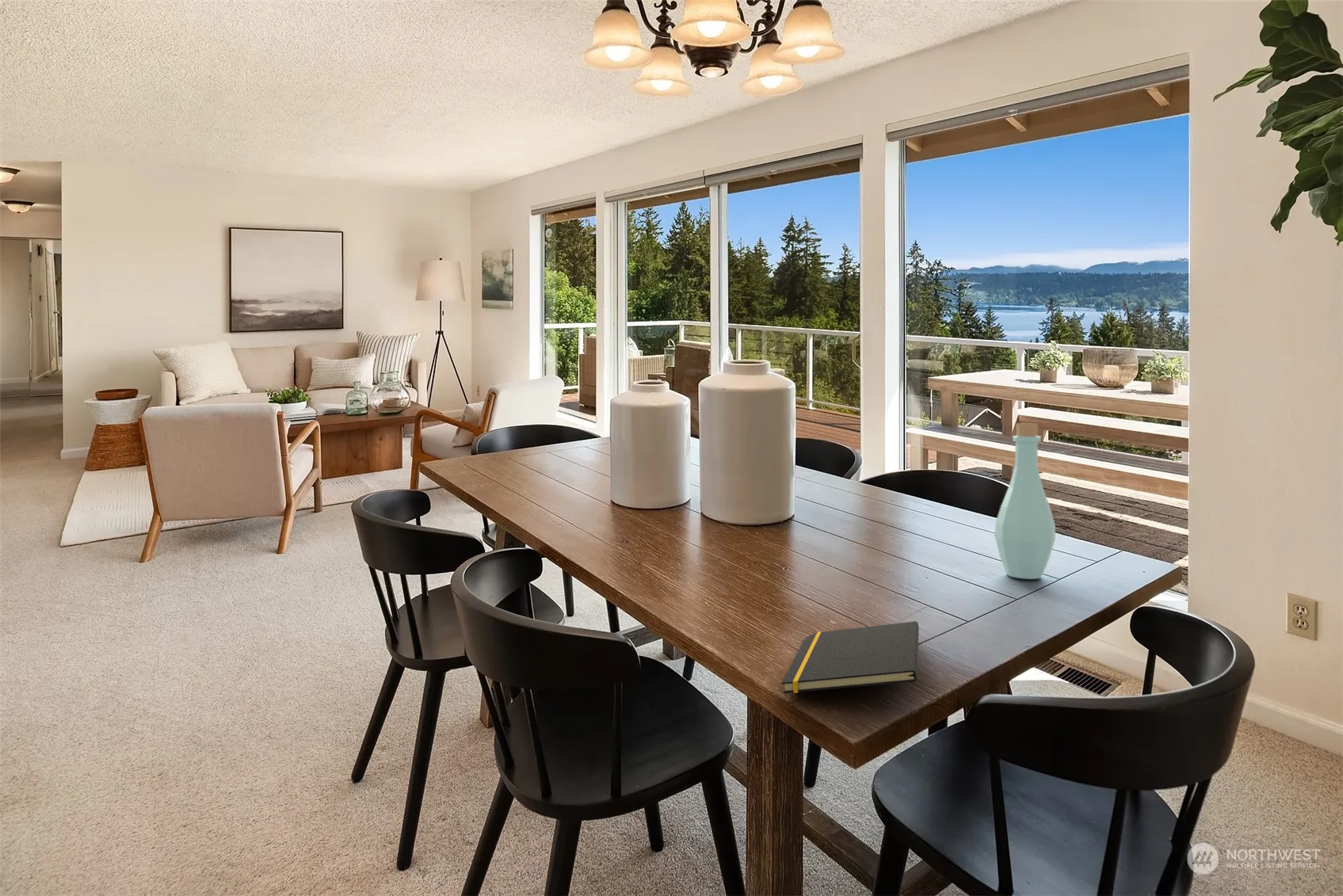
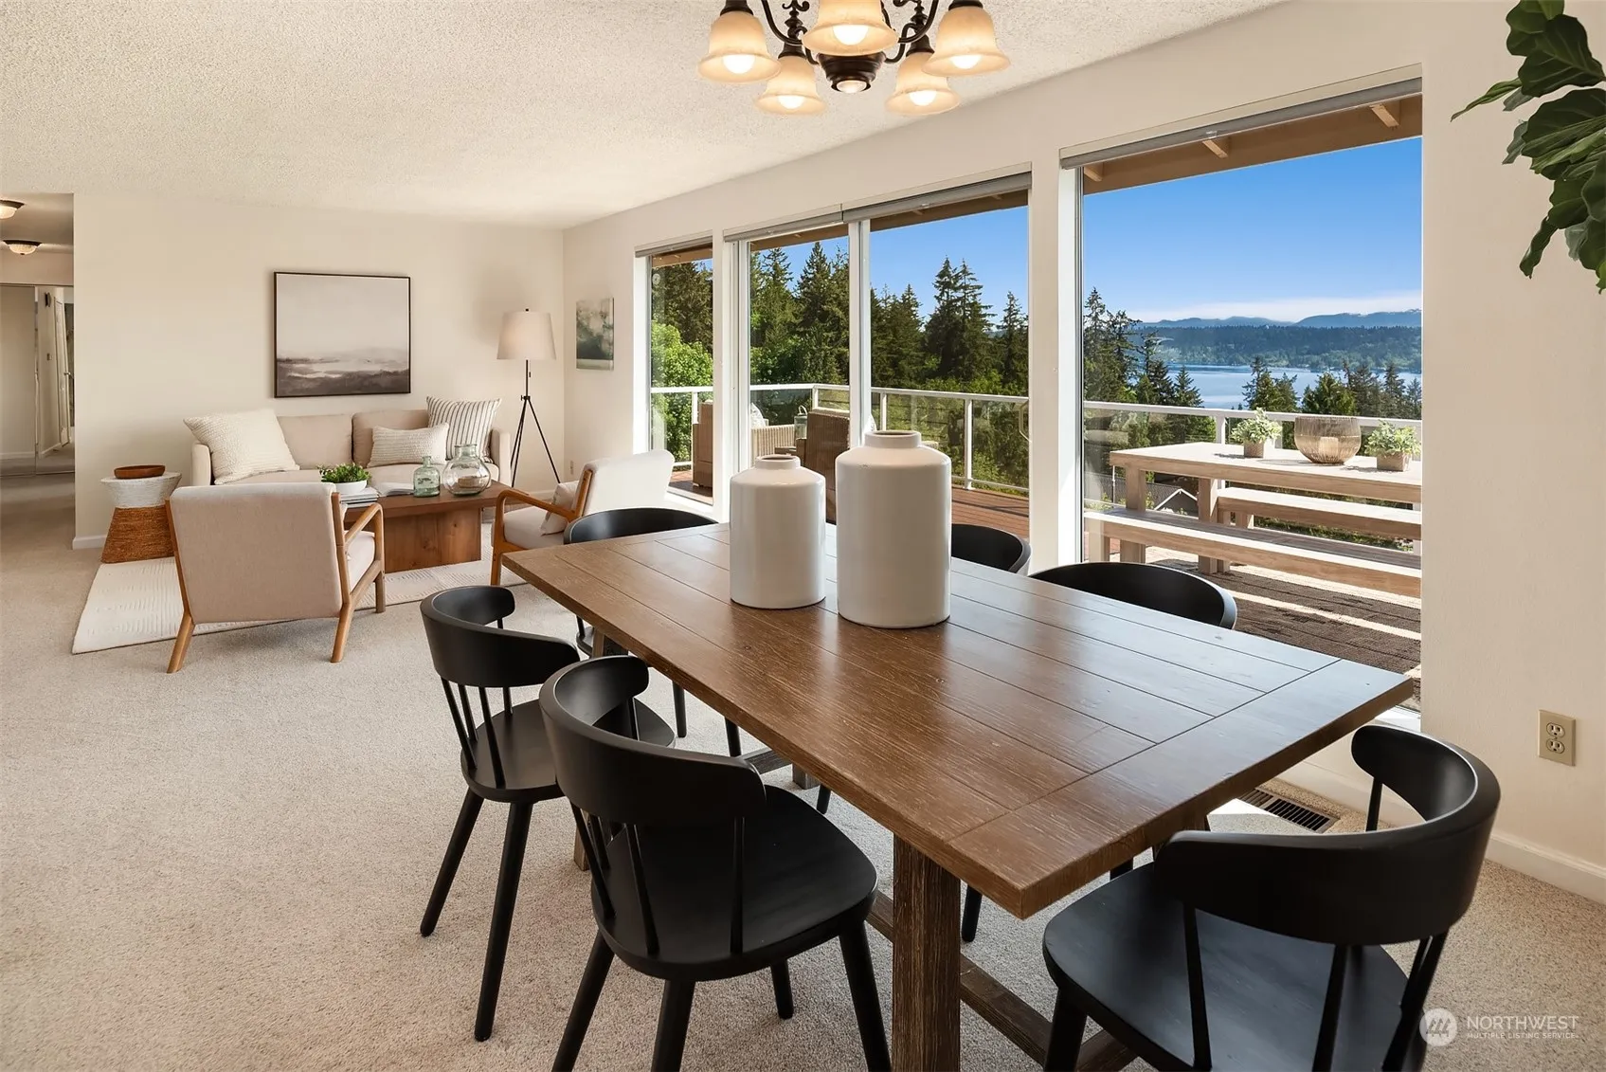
- notepad (855, 654)
- bottle (1025, 500)
